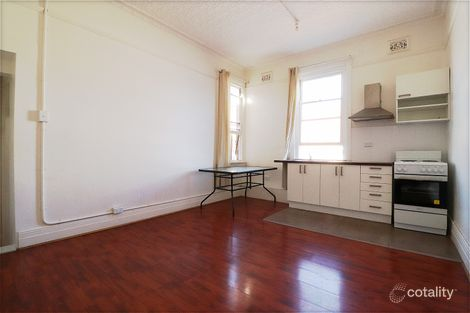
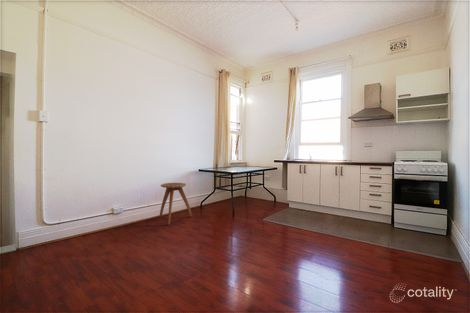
+ stool (172, 200)
